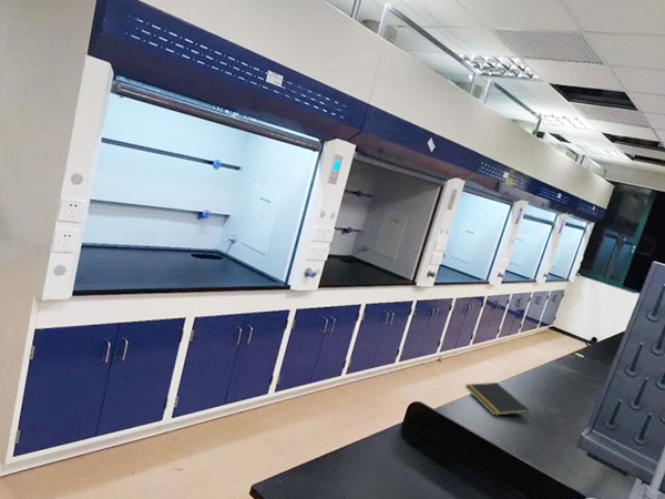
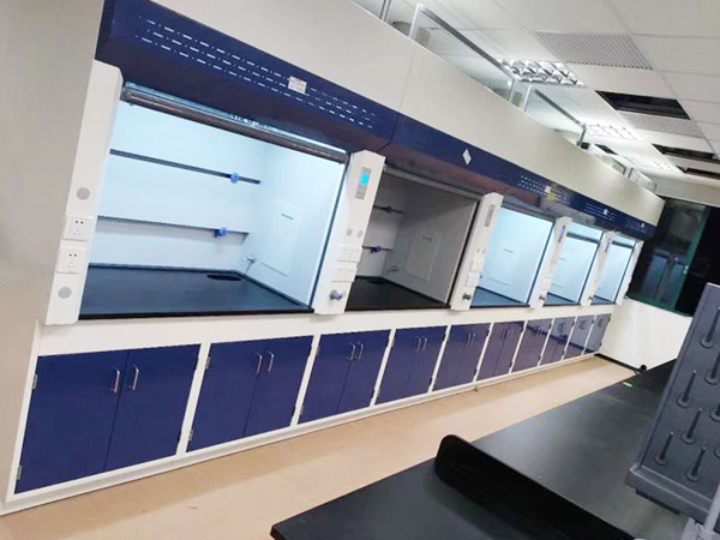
- notepad (495, 397)
